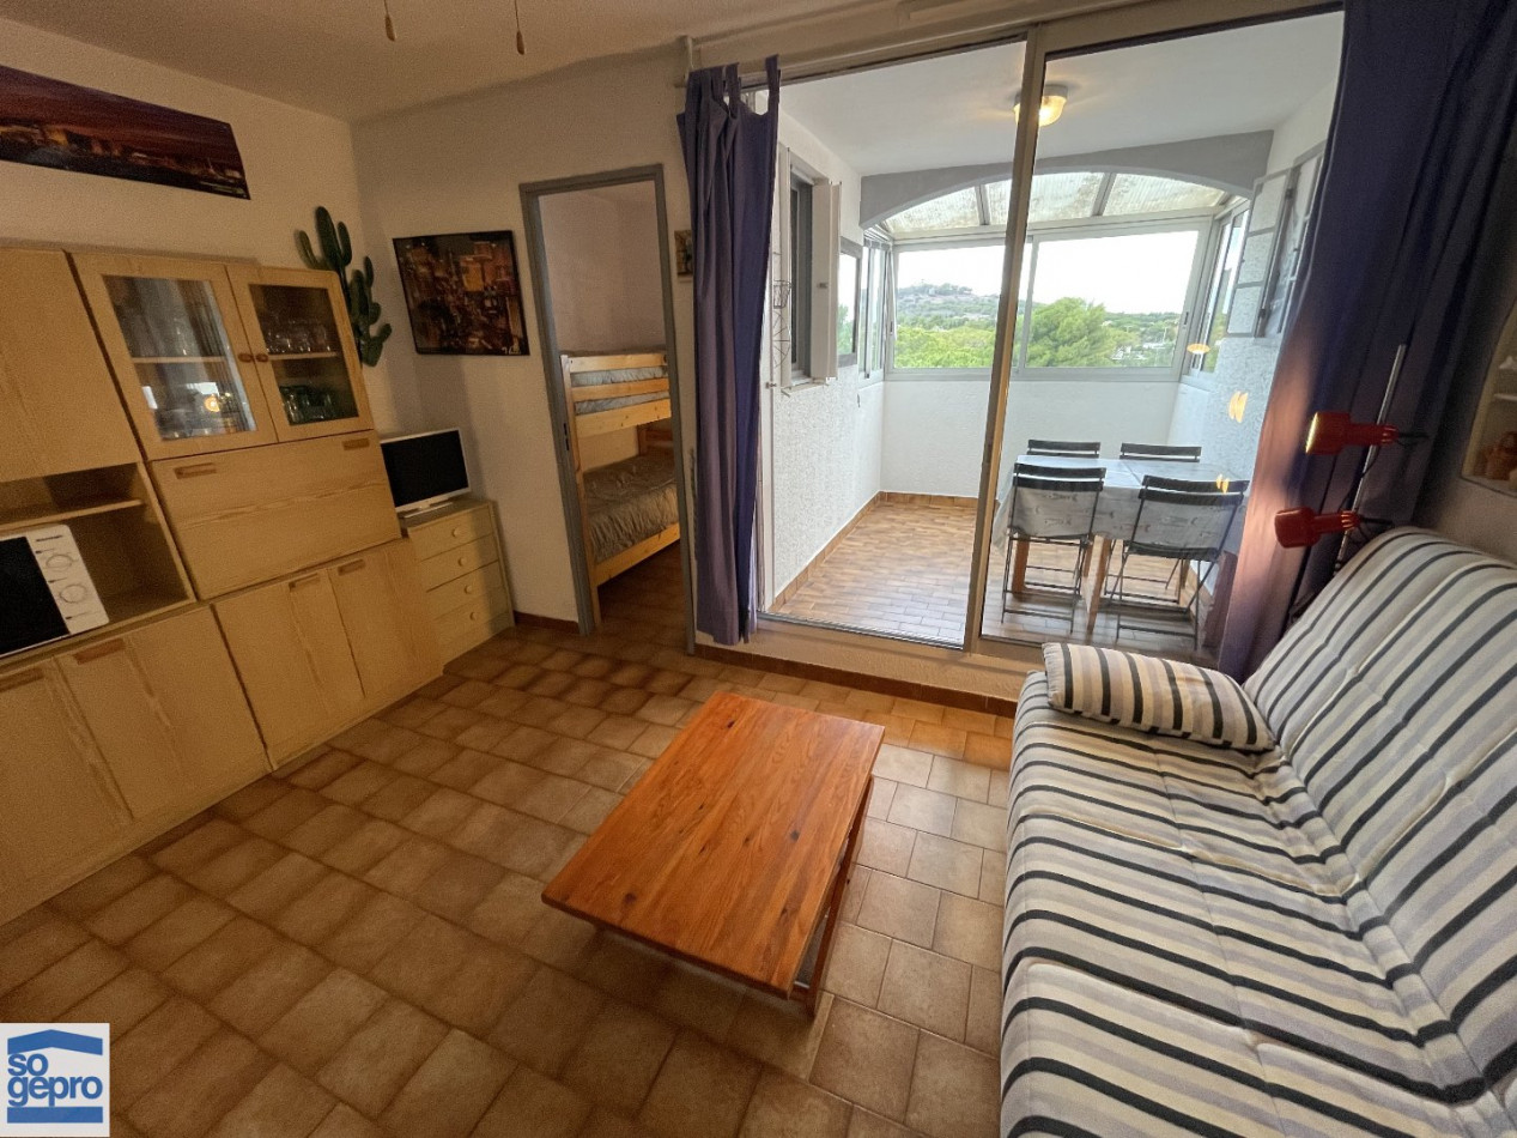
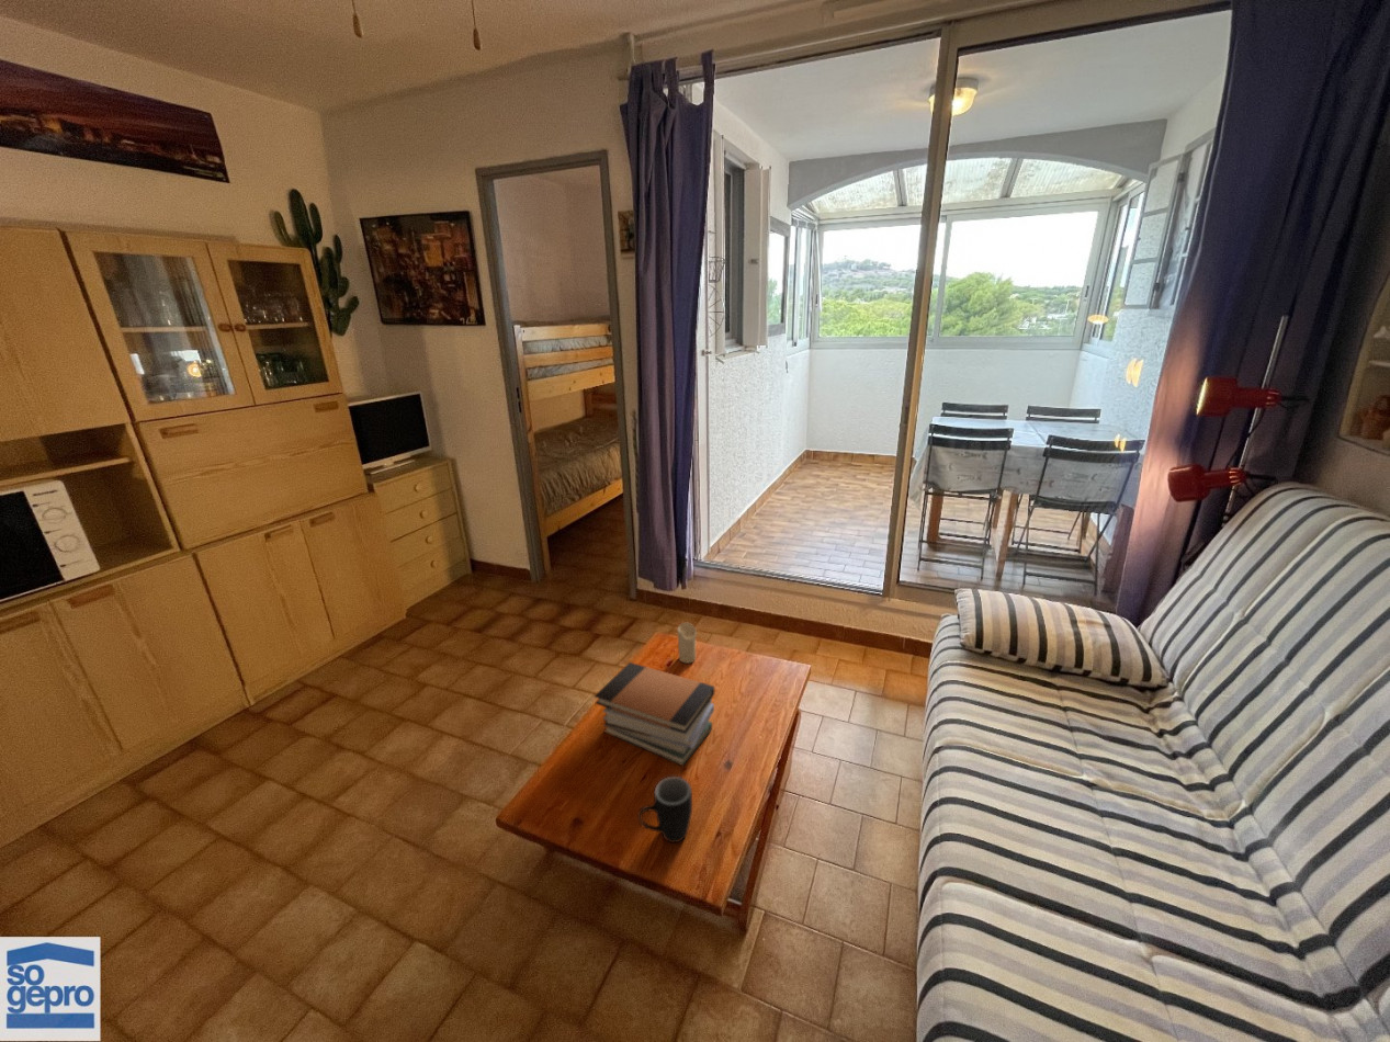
+ mug (665, 815)
+ book stack (657, 711)
+ candle (686, 643)
